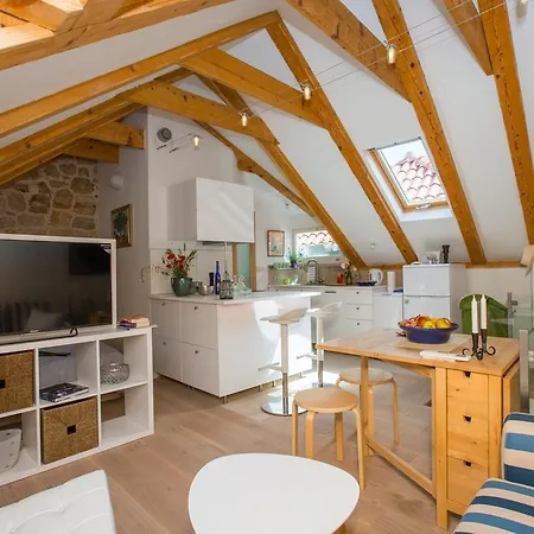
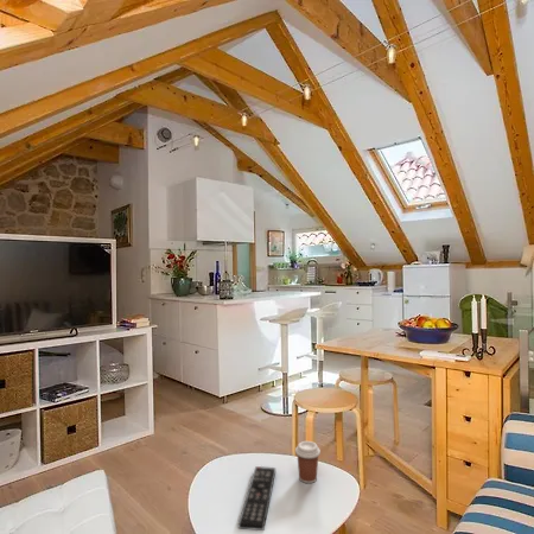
+ remote control (259, 494)
+ coffee cup (307, 462)
